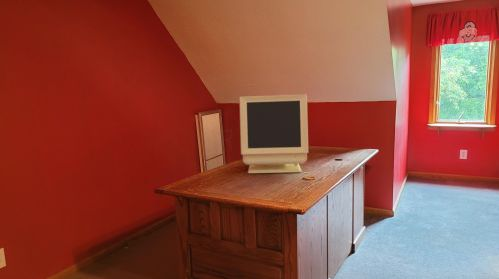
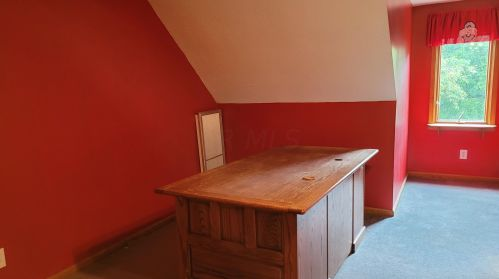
- monitor (273, 132)
